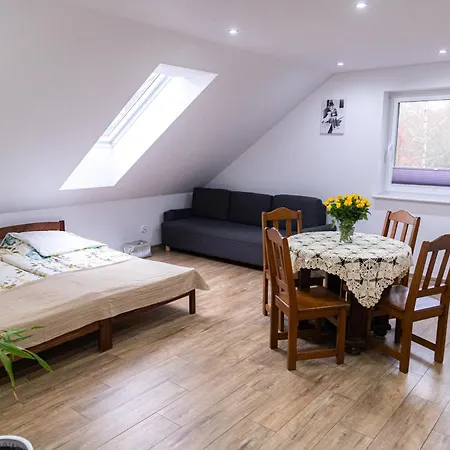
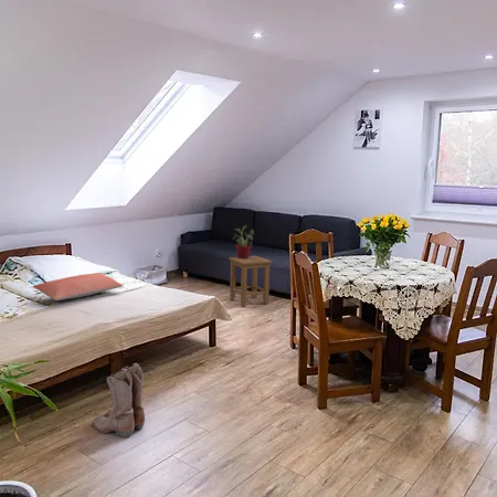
+ potted plant (245, 241)
+ pillow (80, 286)
+ boots (117, 395)
+ stool (246, 281)
